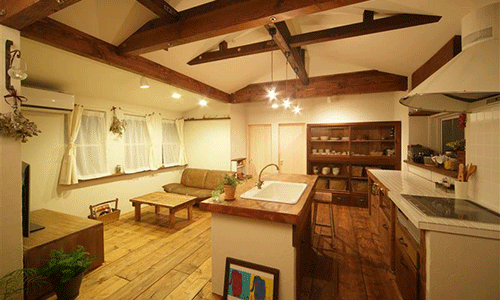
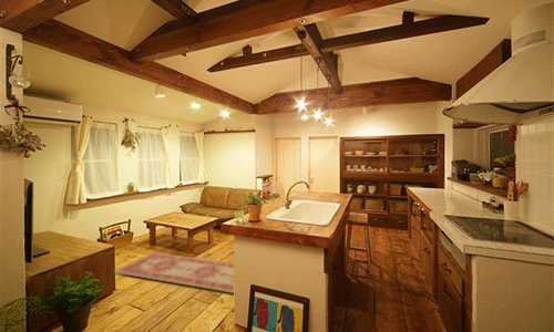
+ rug (205, 271)
